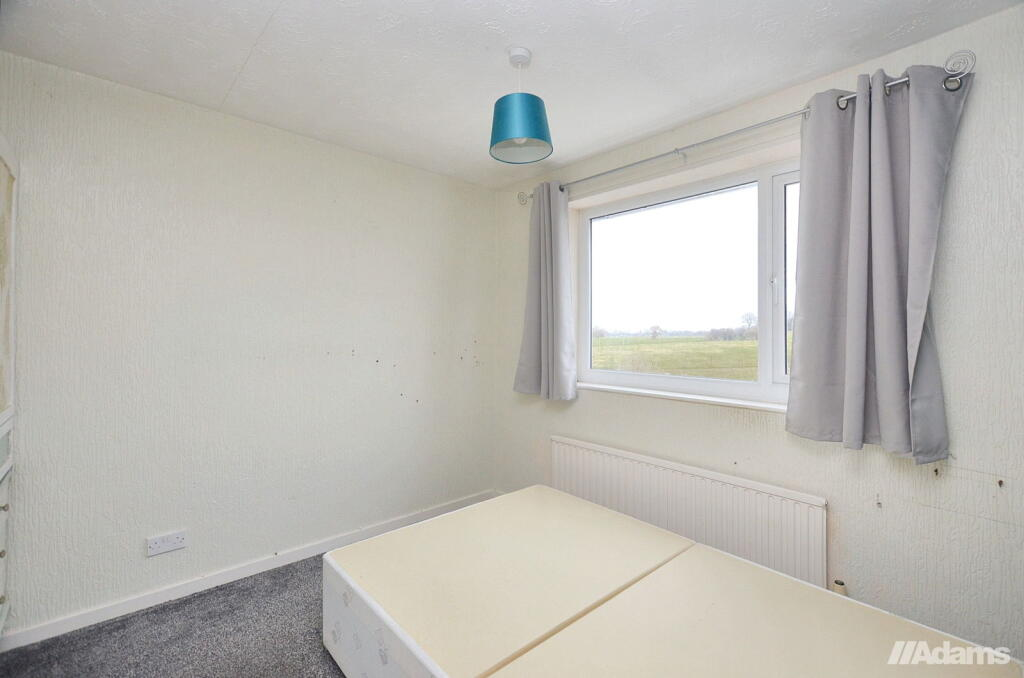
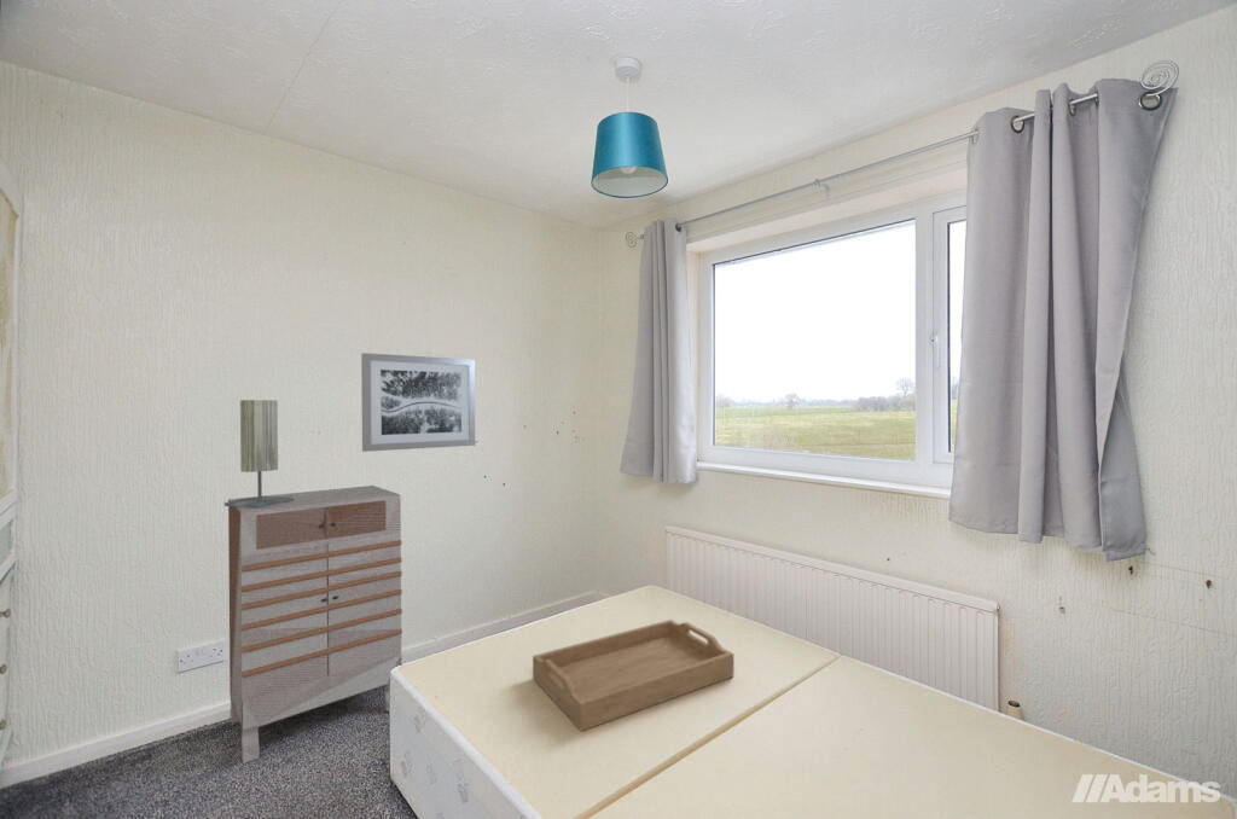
+ serving tray (633, 662)
+ dresser (316, 605)
+ wall art (422, 402)
+ table lamp (259, 451)
